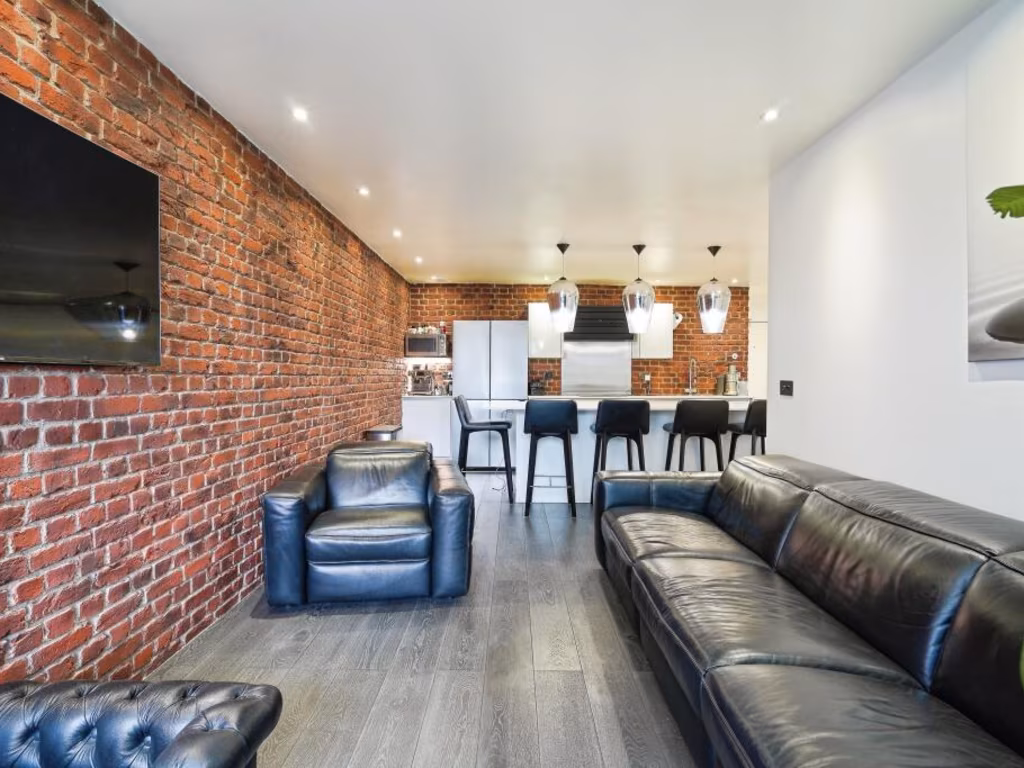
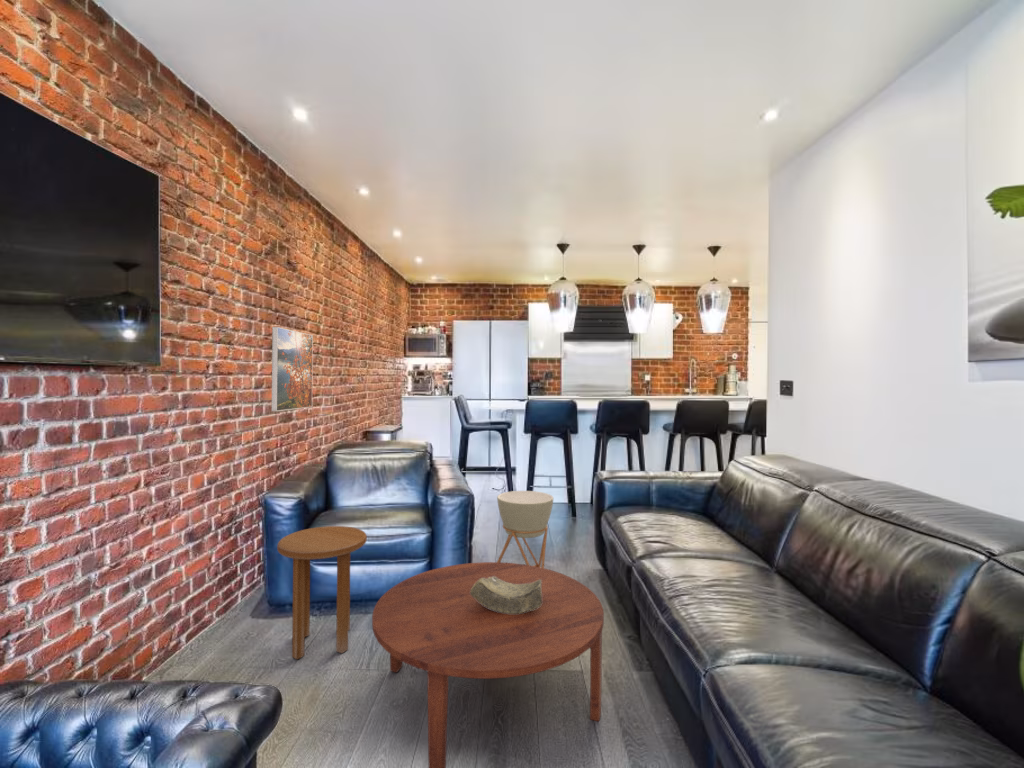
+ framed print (293, 370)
+ side table (309, 590)
+ coffee table (488, 647)
+ decorative bowl (509, 586)
+ planter (524, 537)
